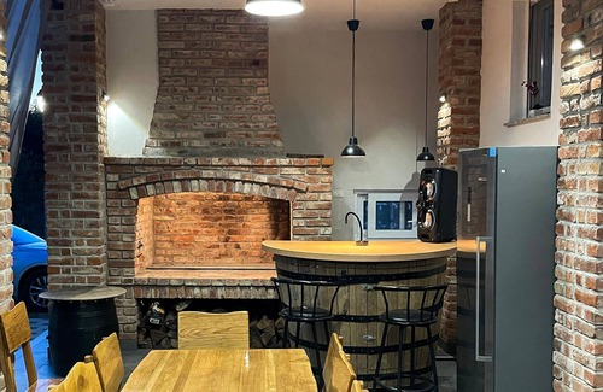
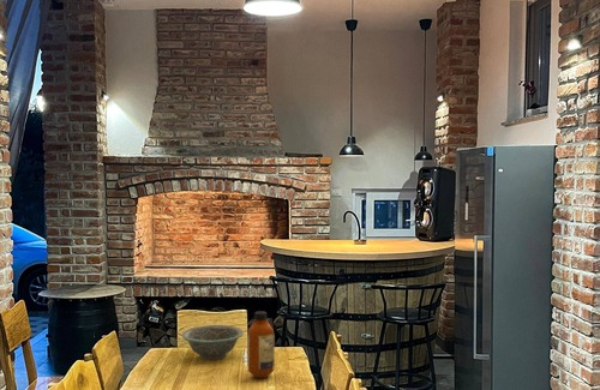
+ bottle (260, 343)
+ decorative bowl (212, 343)
